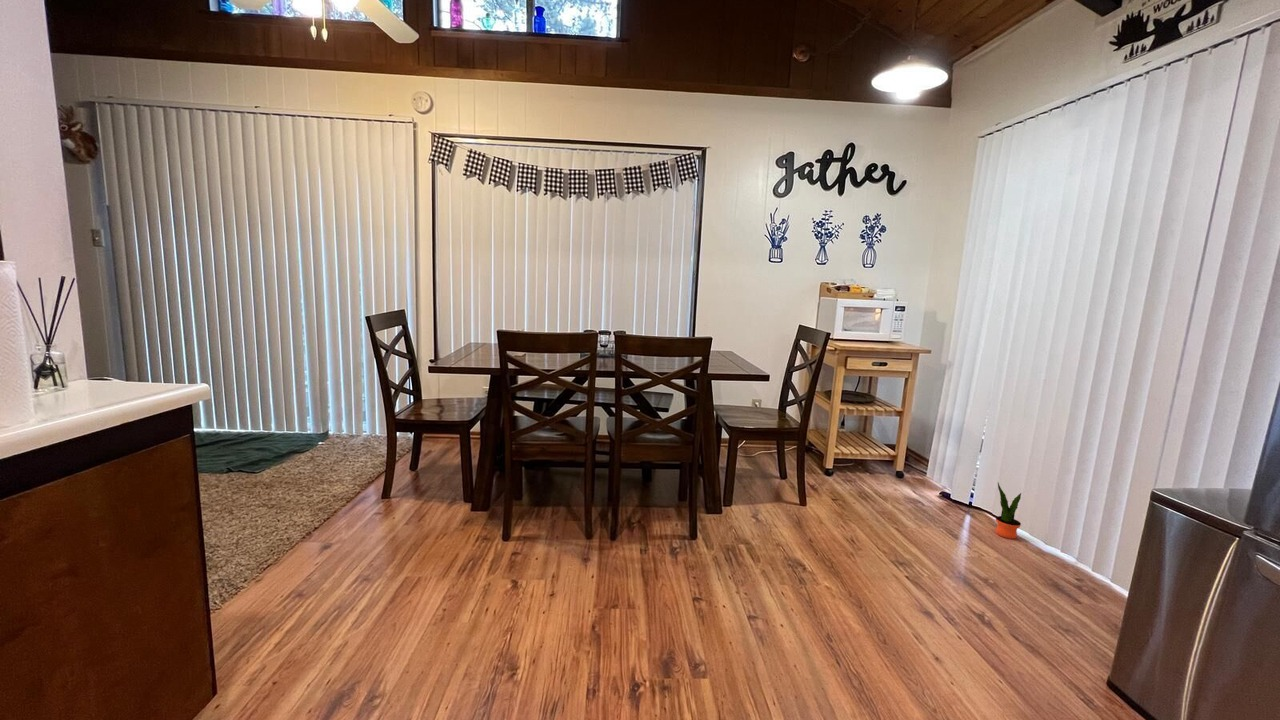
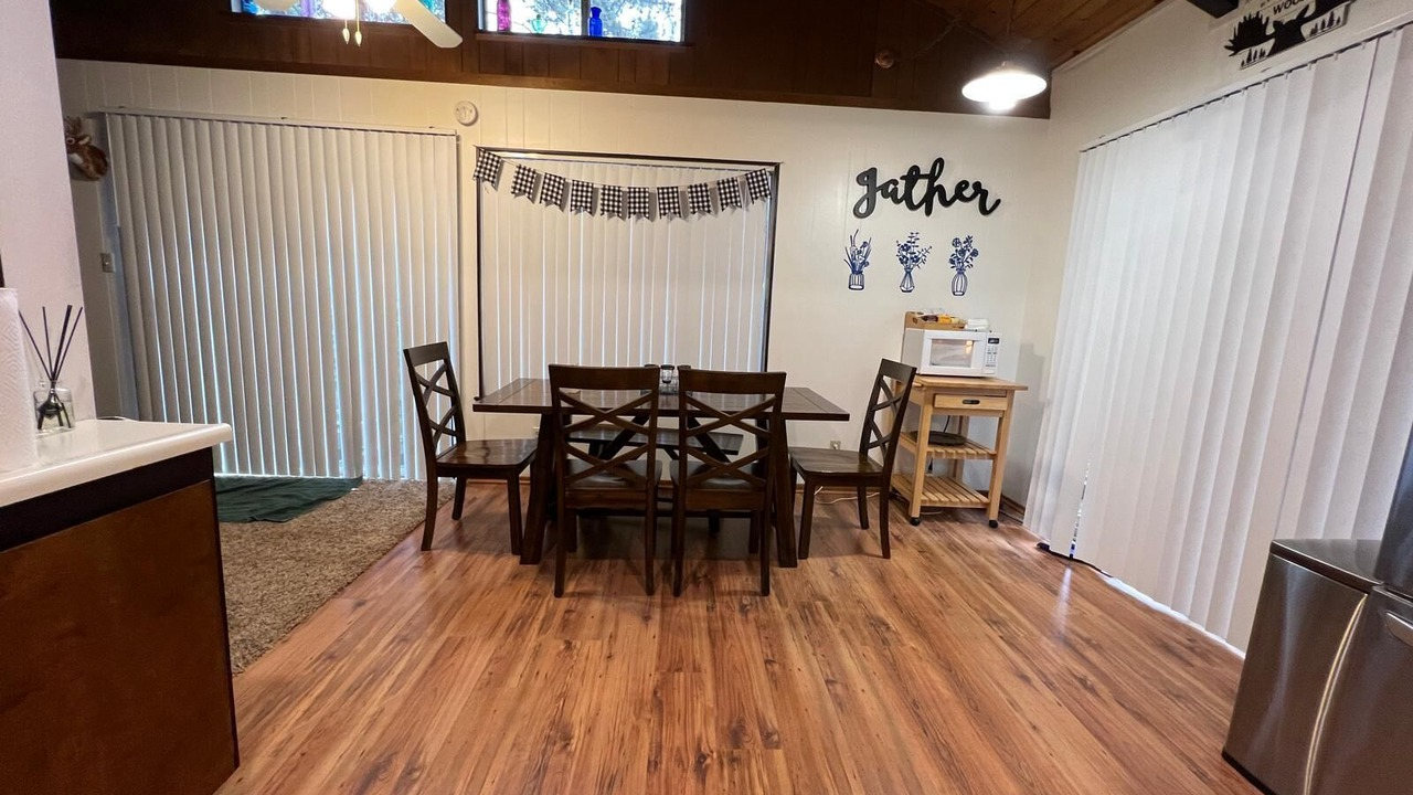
- potted plant (1005, 510)
